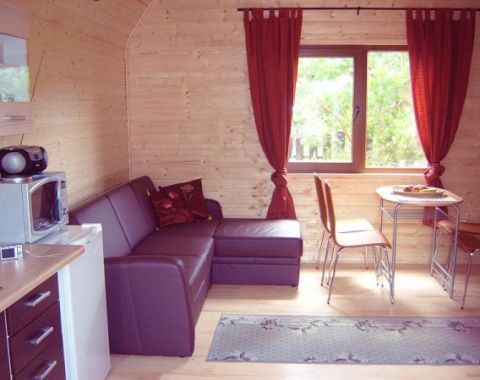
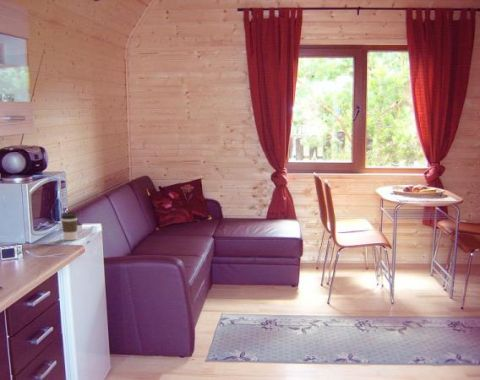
+ coffee cup (69, 226)
